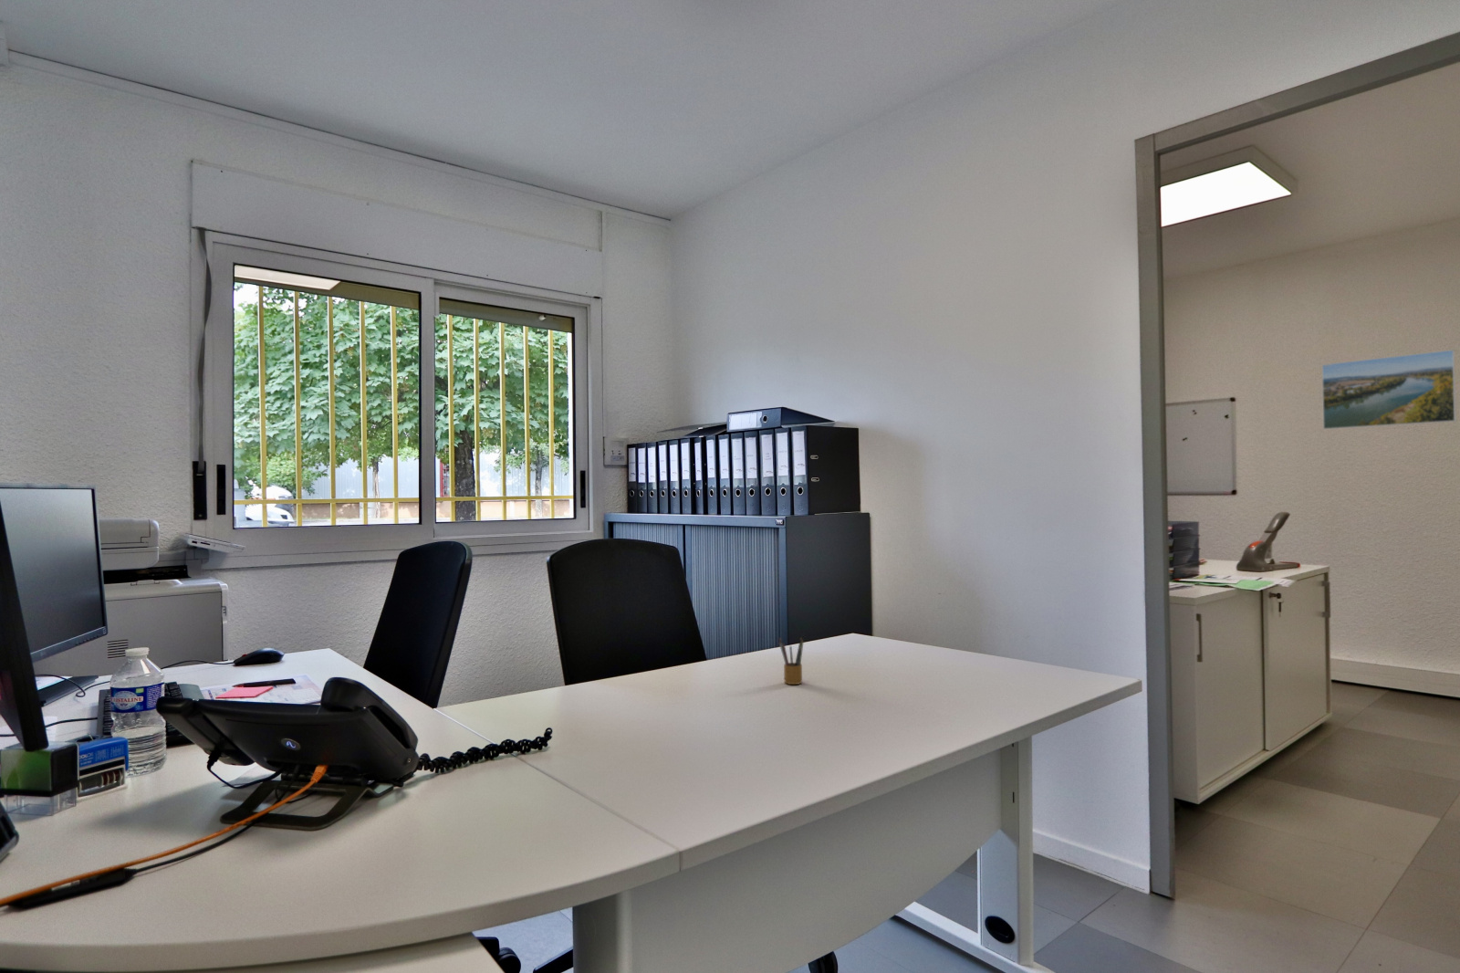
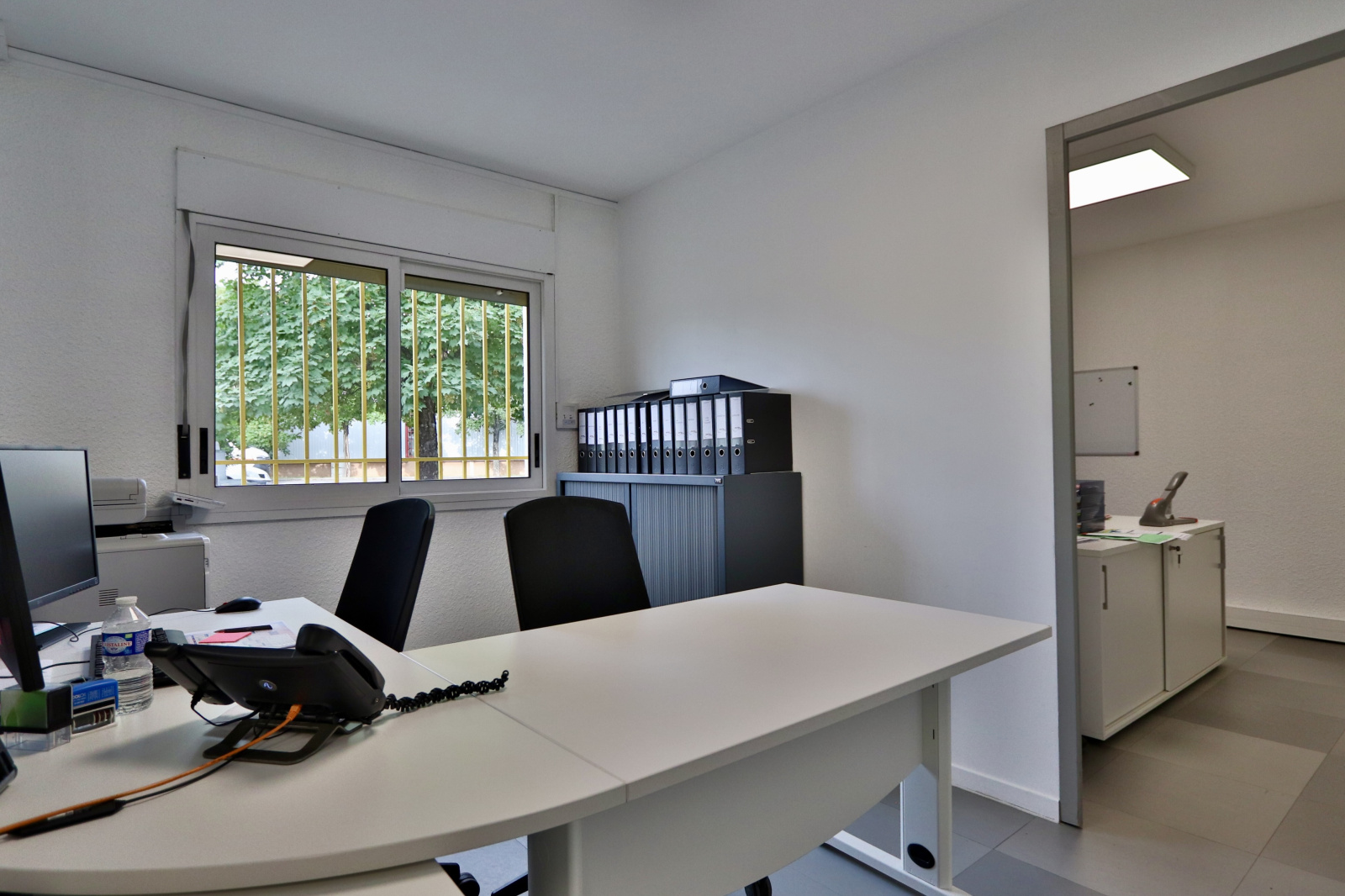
- pencil box (792, 659)
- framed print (1385, 392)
